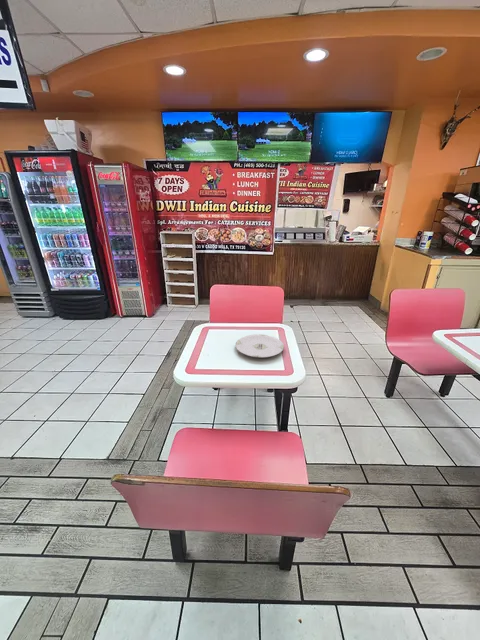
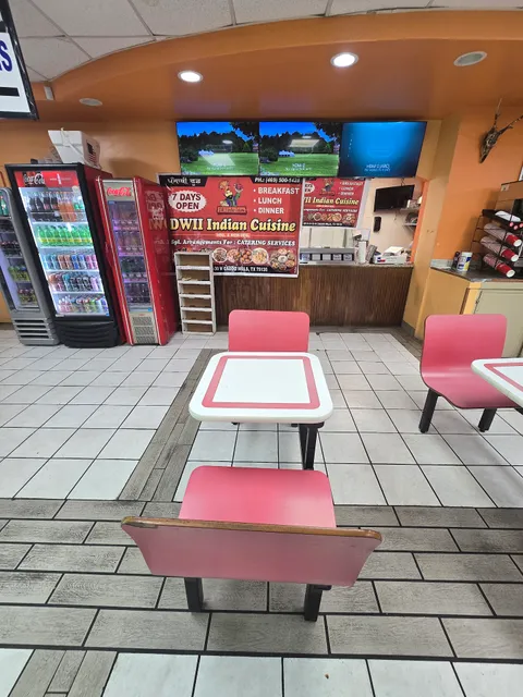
- plate (259, 346)
